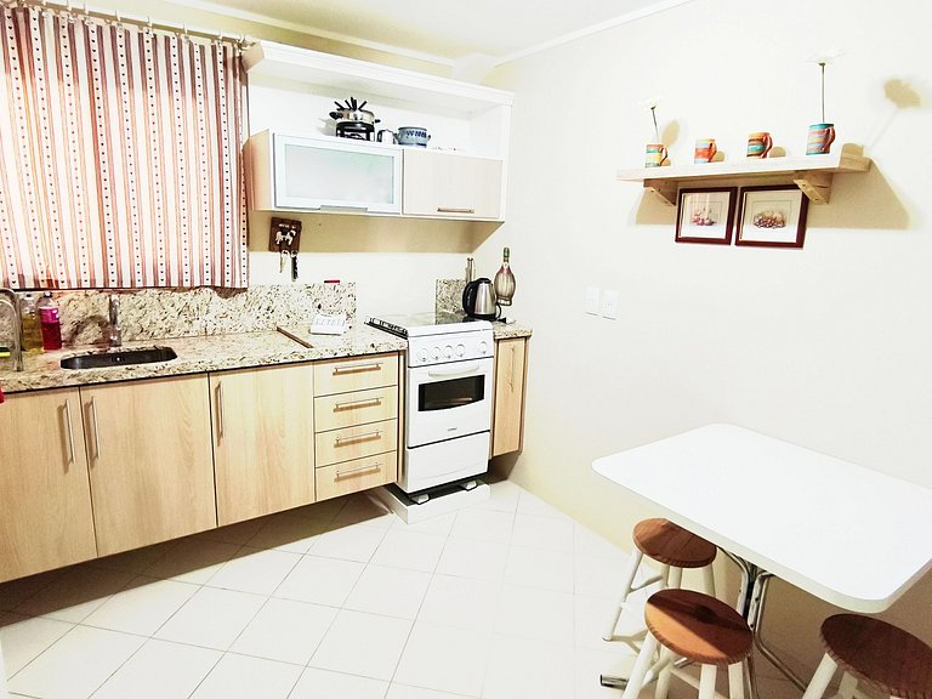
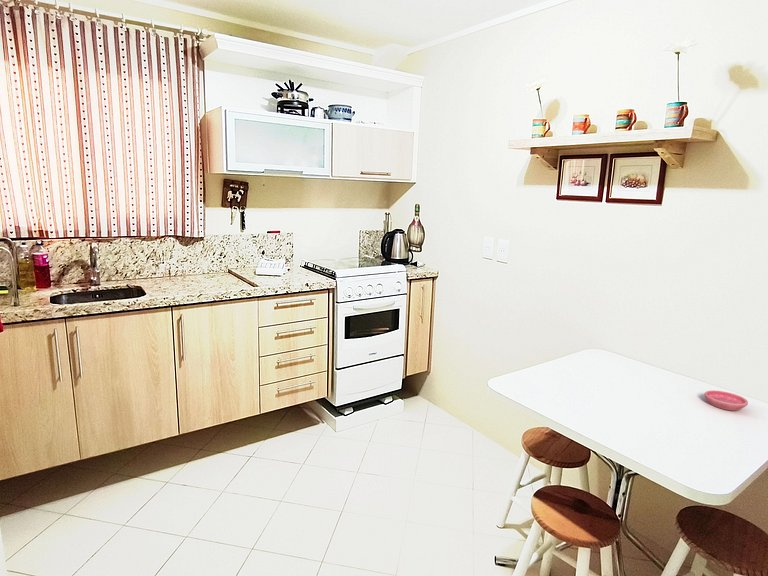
+ saucer (725, 401)
